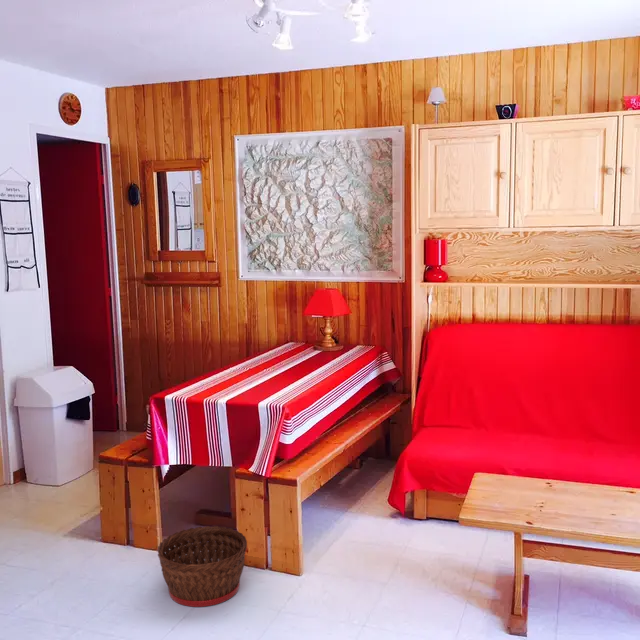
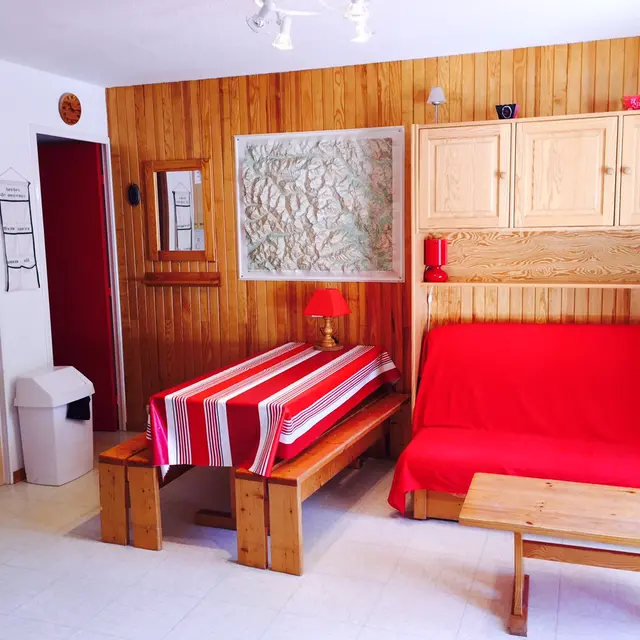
- basket (203, 566)
